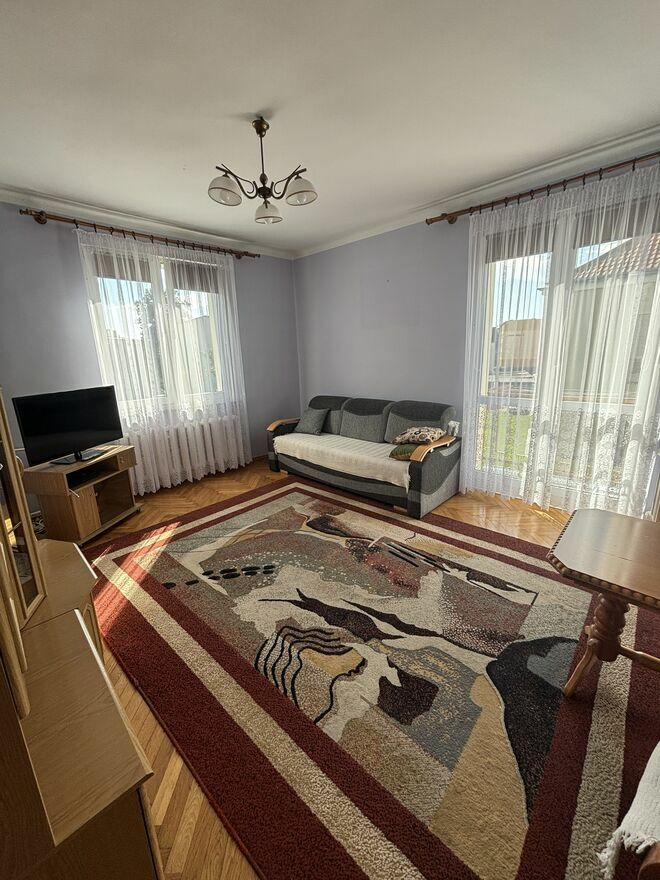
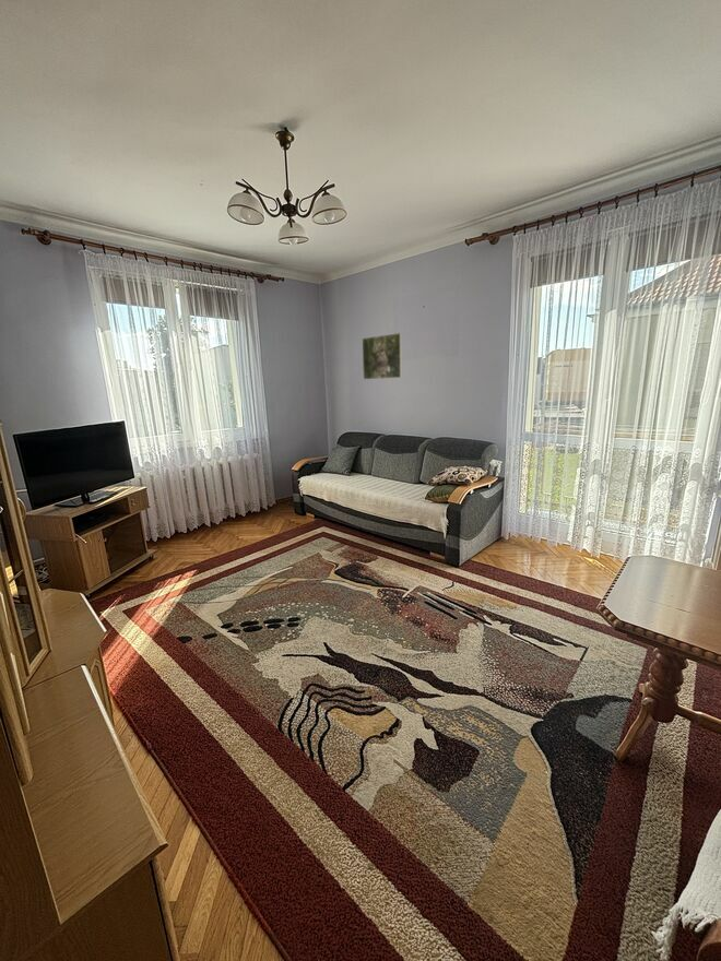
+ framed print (381, 357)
